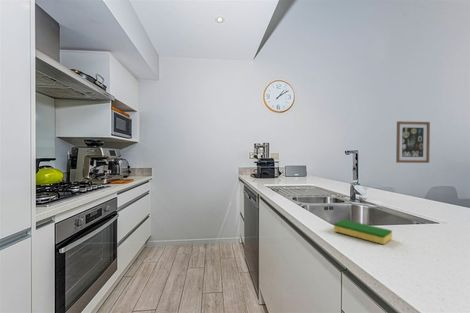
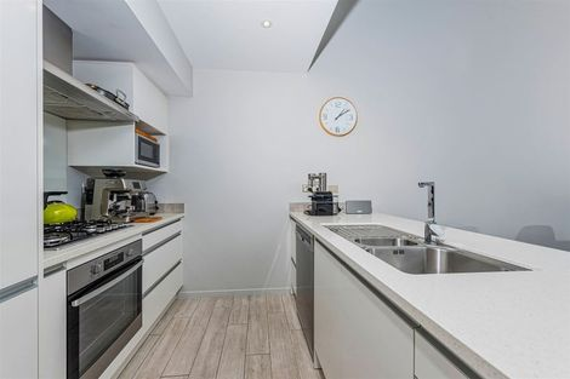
- dish sponge (361, 230)
- wall art (413, 142)
